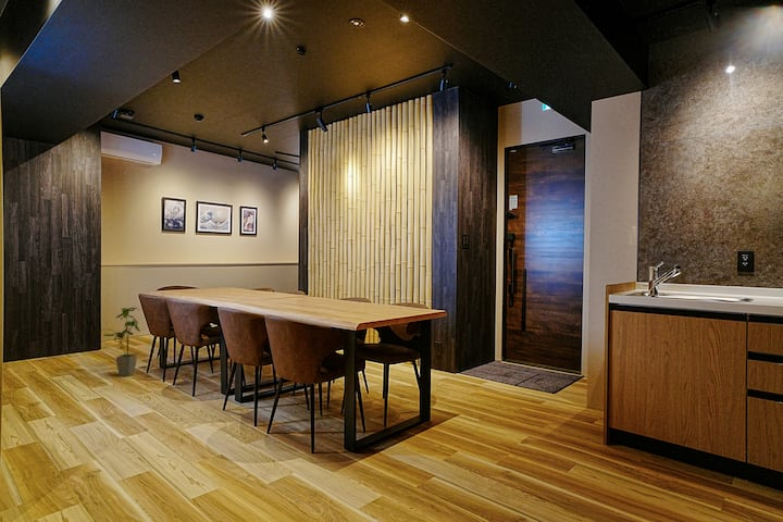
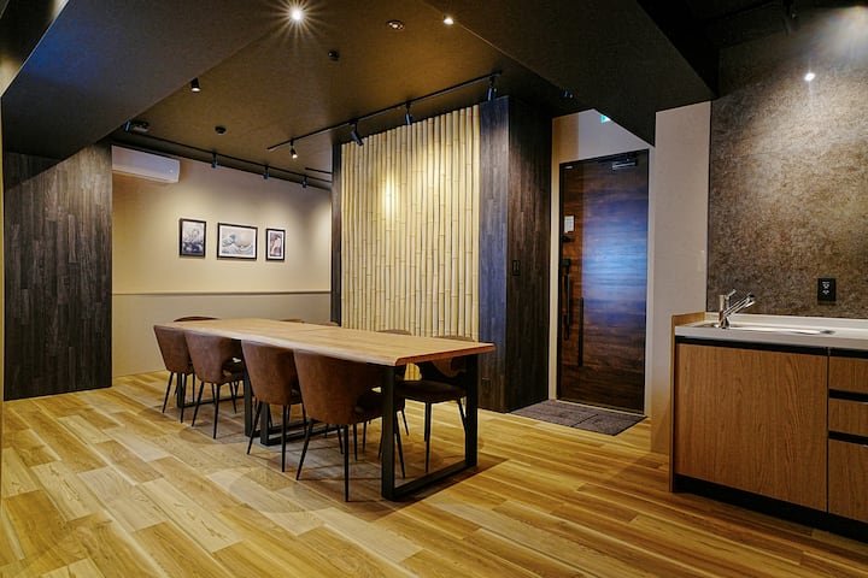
- house plant (121, 341)
